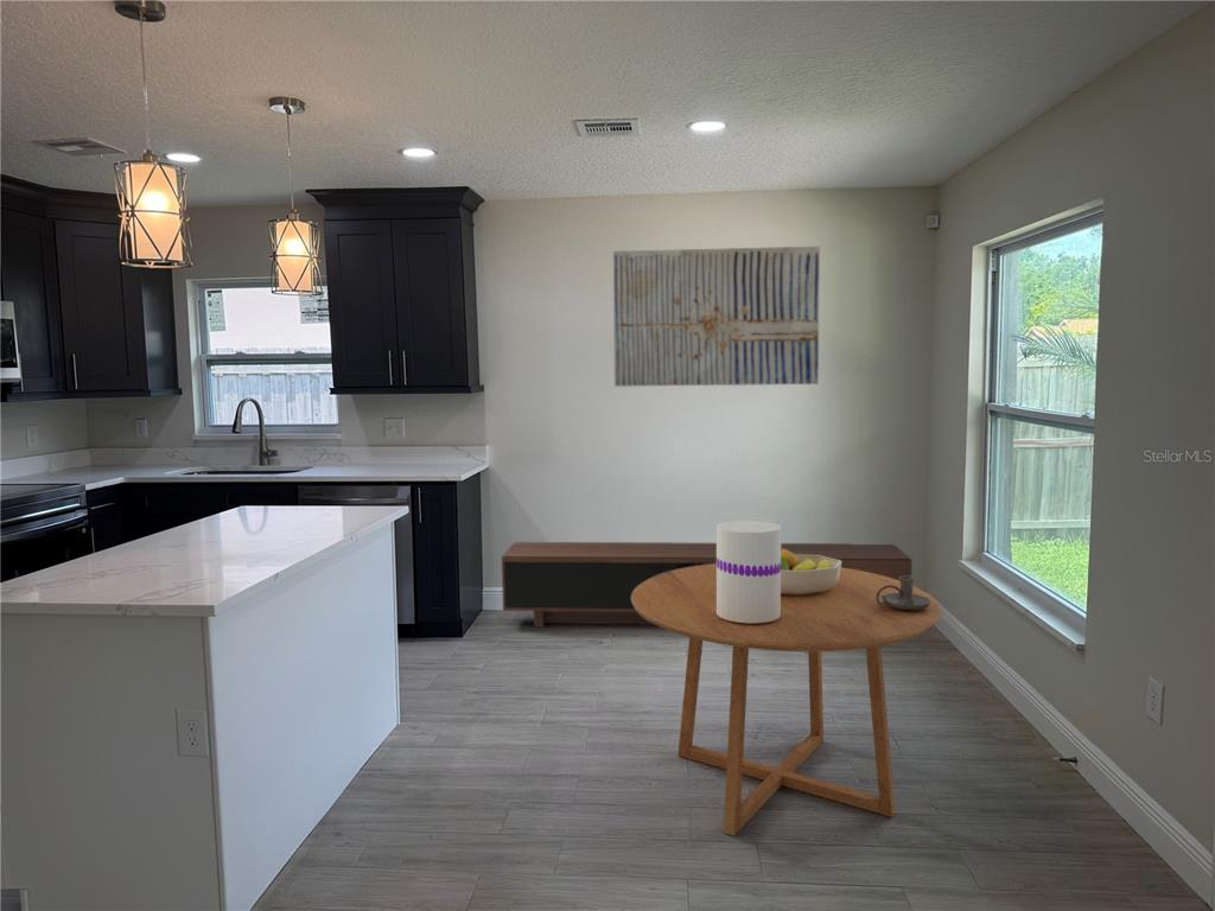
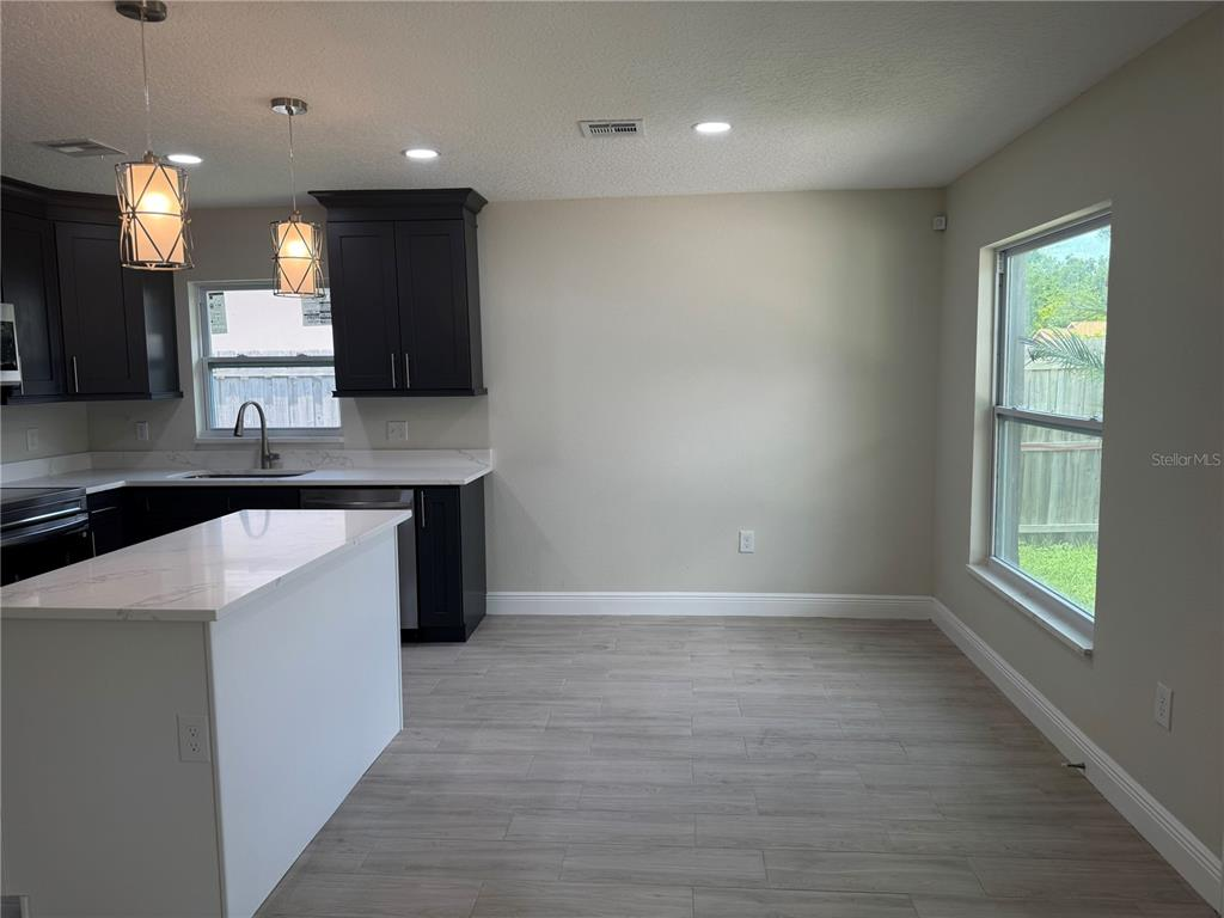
- wall art (714, 317)
- candle holder (901, 592)
- fruit bowl (791, 568)
- media console (701, 565)
- vase (748, 571)
- dining table (809, 689)
